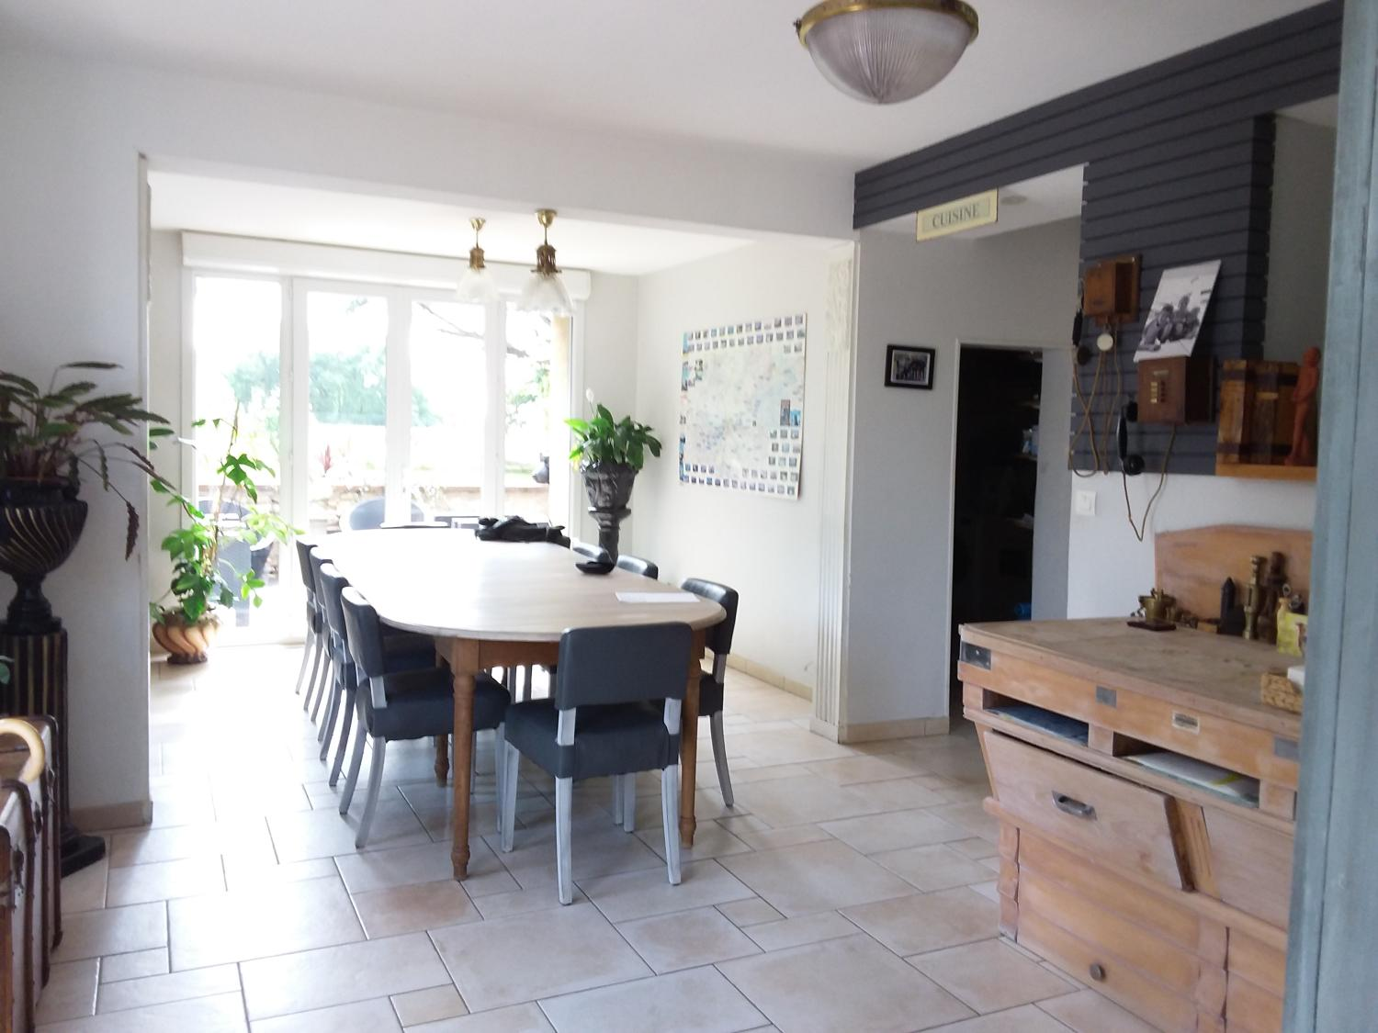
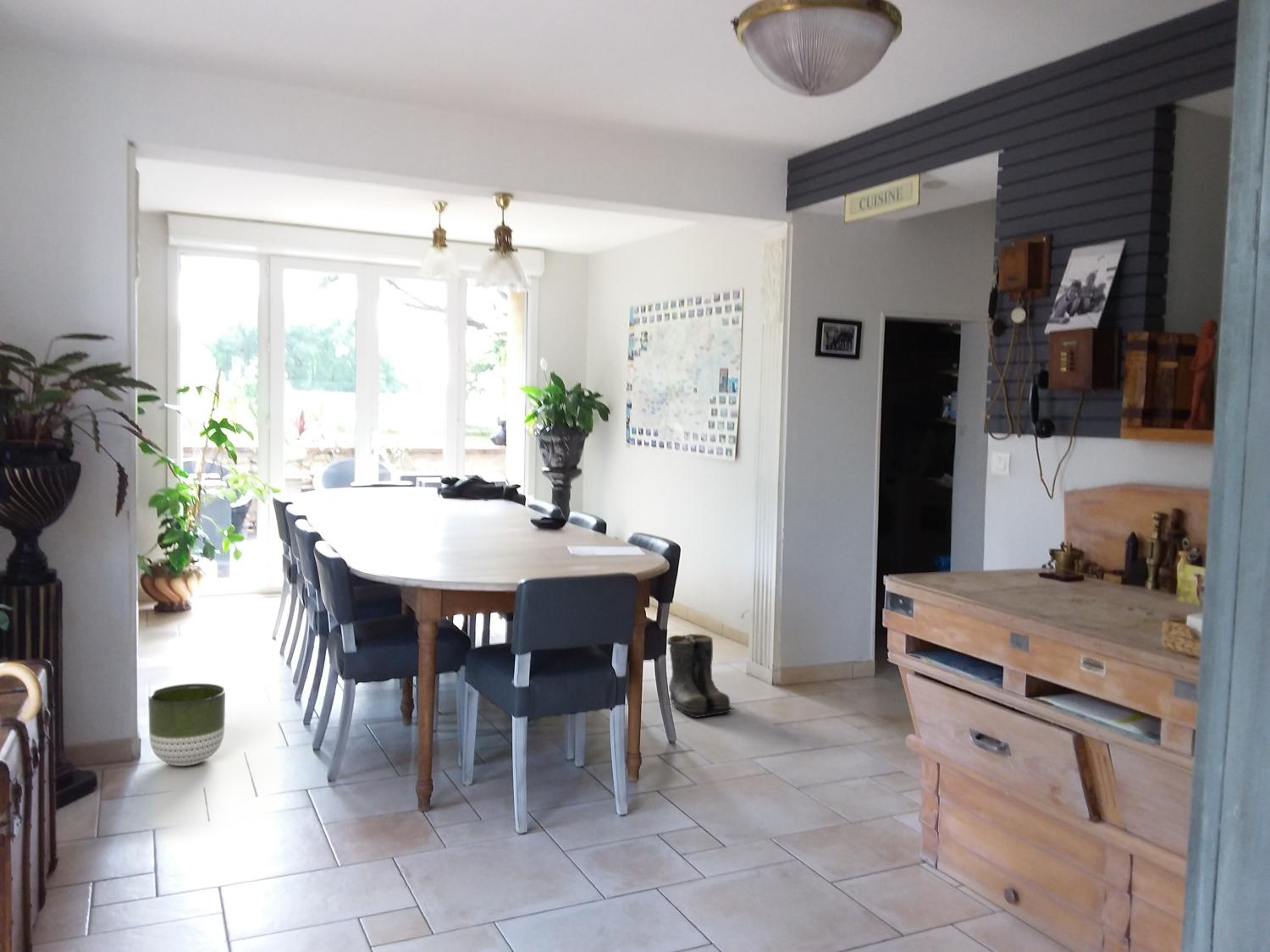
+ boots (698, 673)
+ planter (187, 727)
